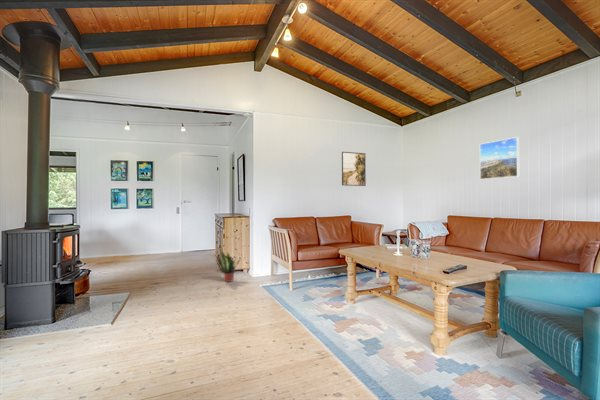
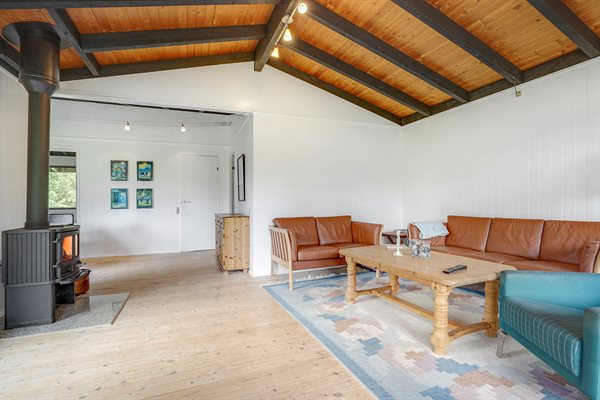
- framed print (498, 159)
- potted plant (229, 265)
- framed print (353, 169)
